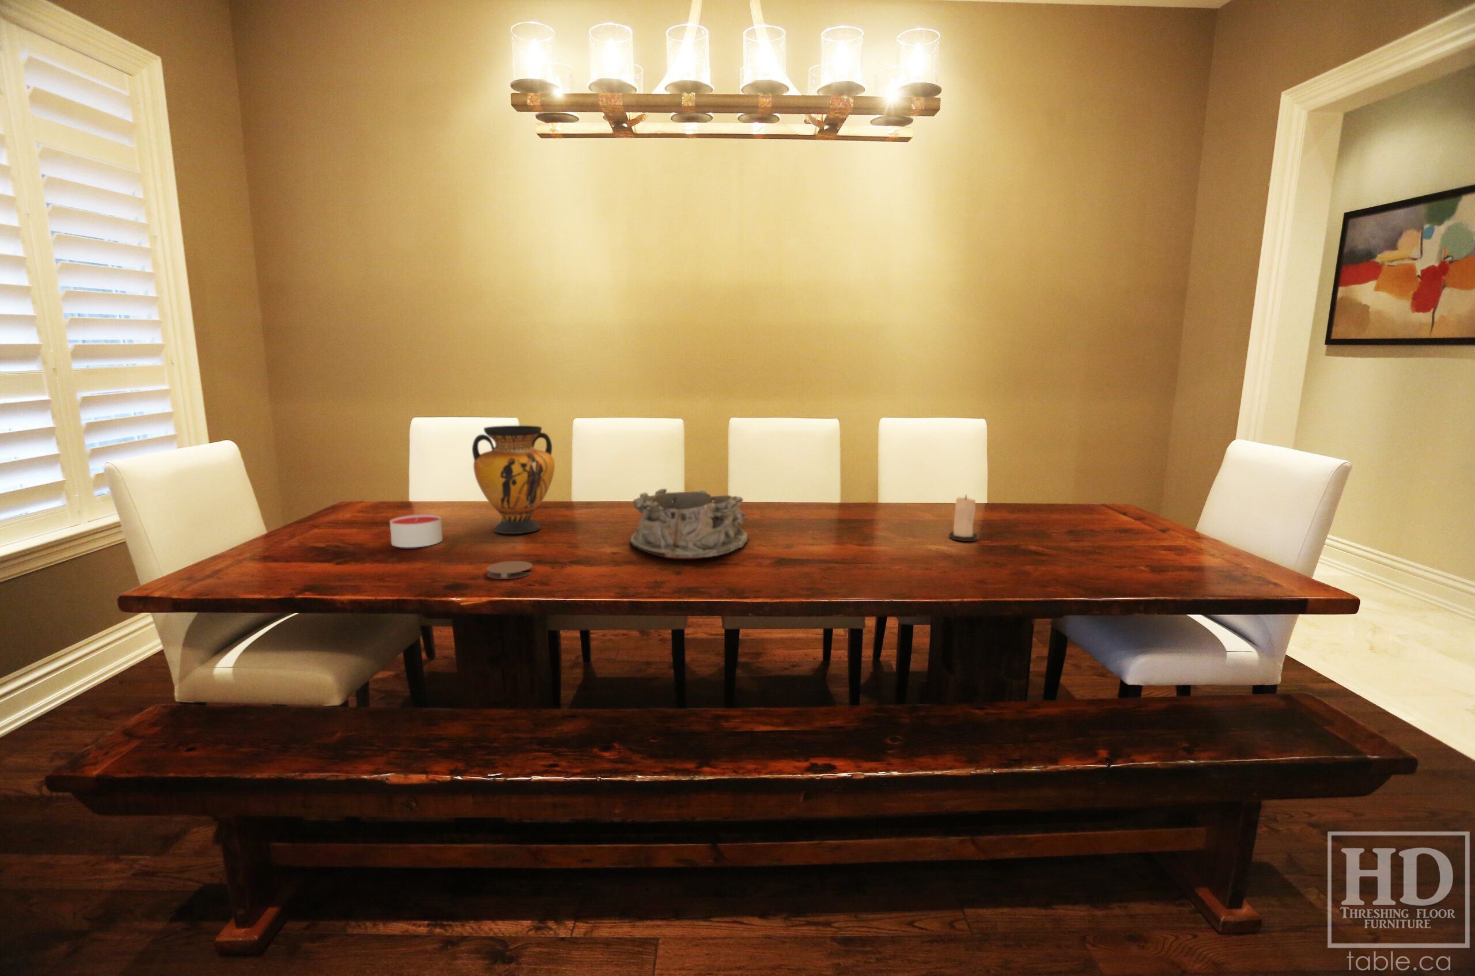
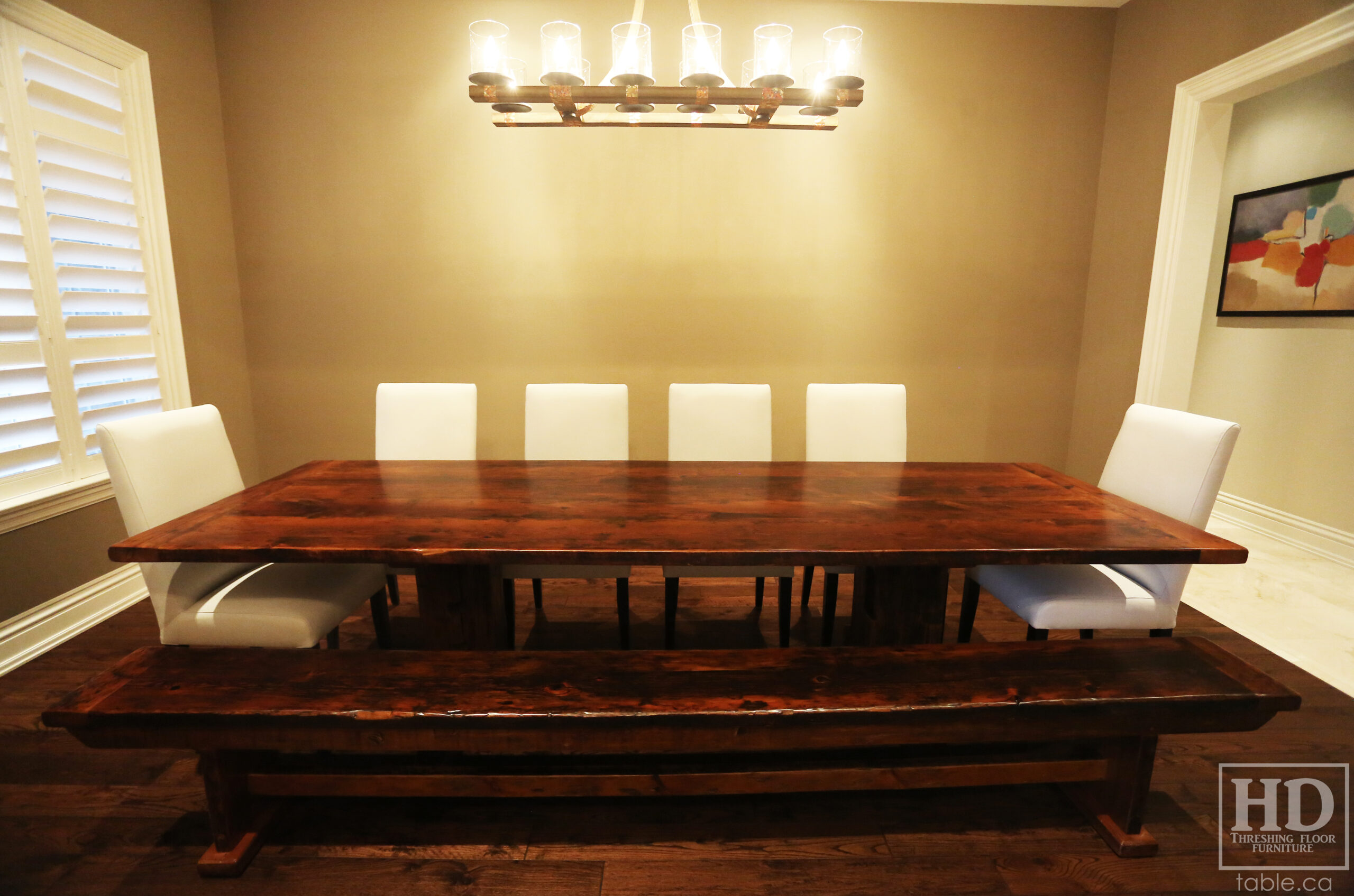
- candle (416, 529)
- vase (514, 478)
- coaster (510, 570)
- candle (964, 516)
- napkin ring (690, 517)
